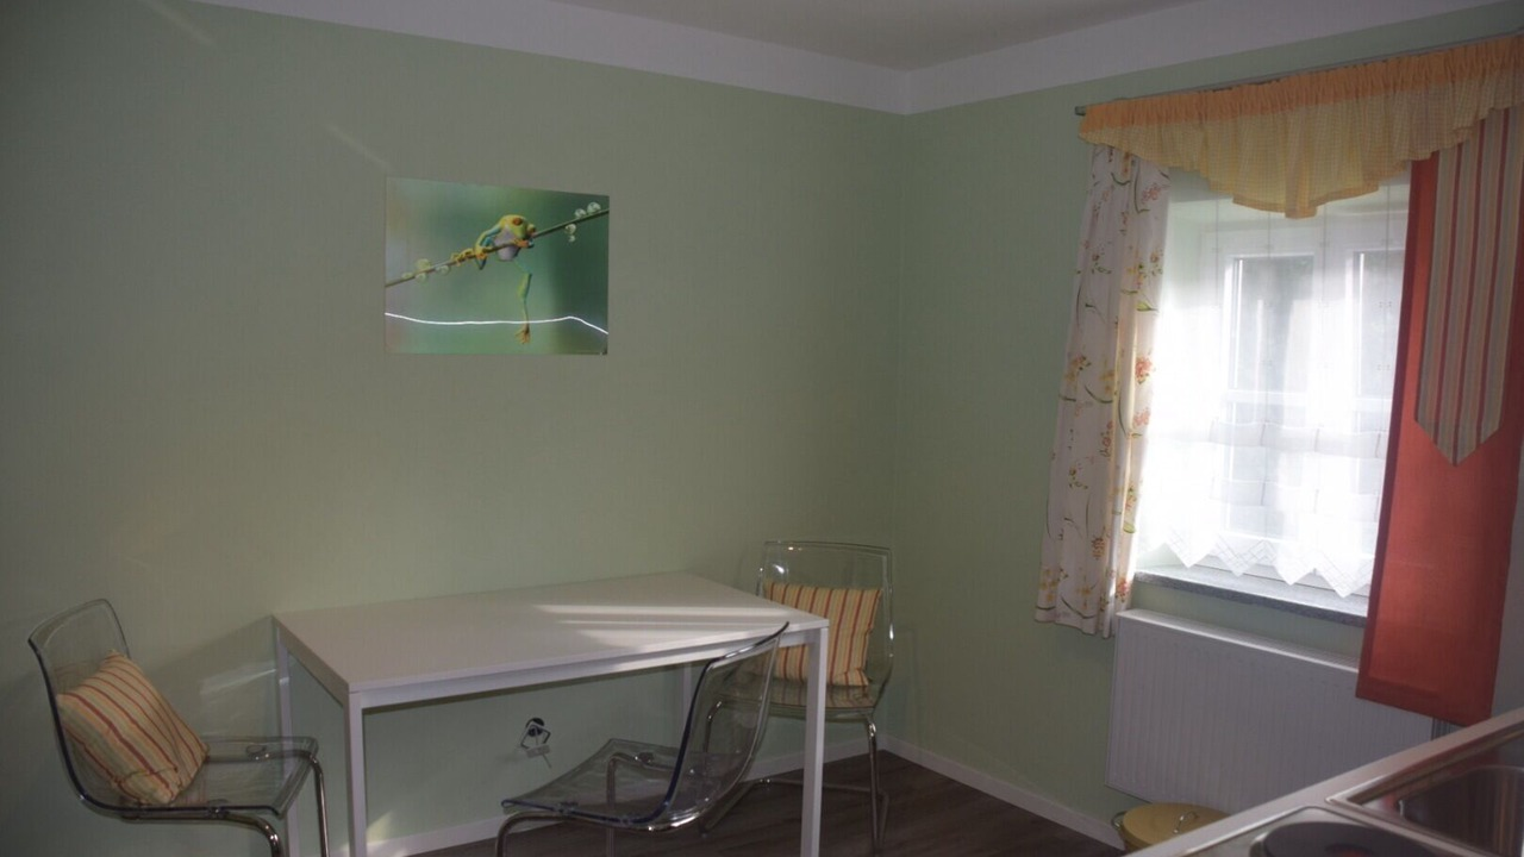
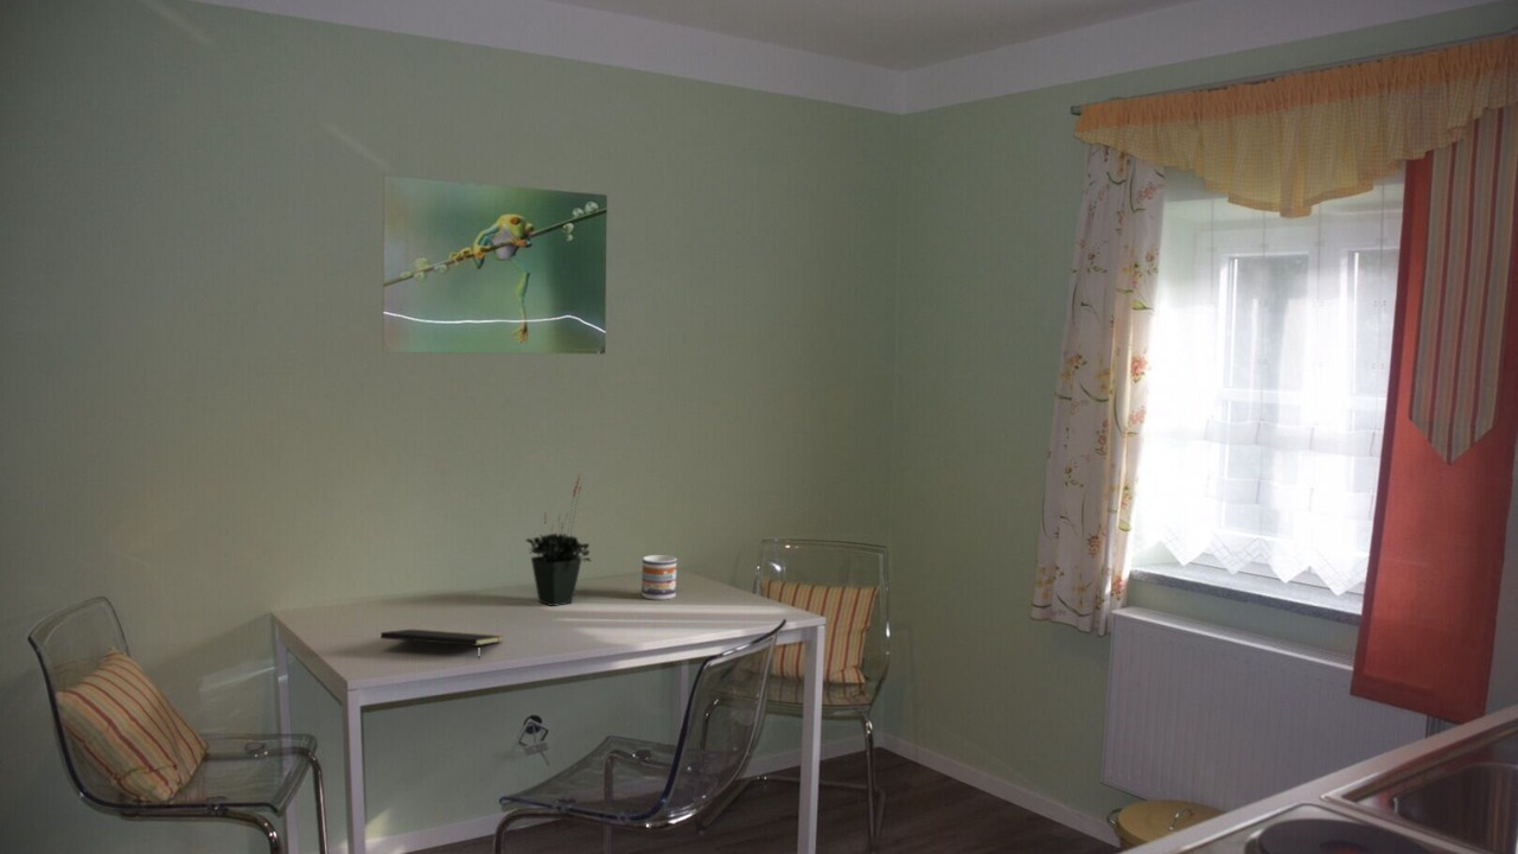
+ notepad (442, 637)
+ potted plant (559, 540)
+ mug (661, 576)
